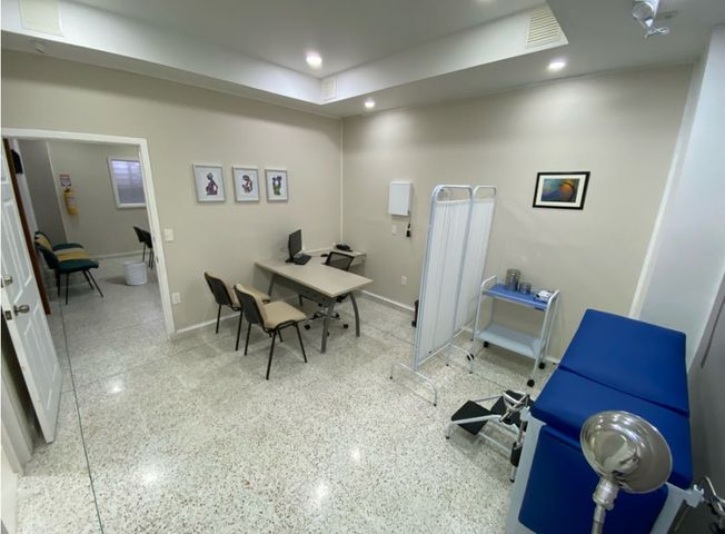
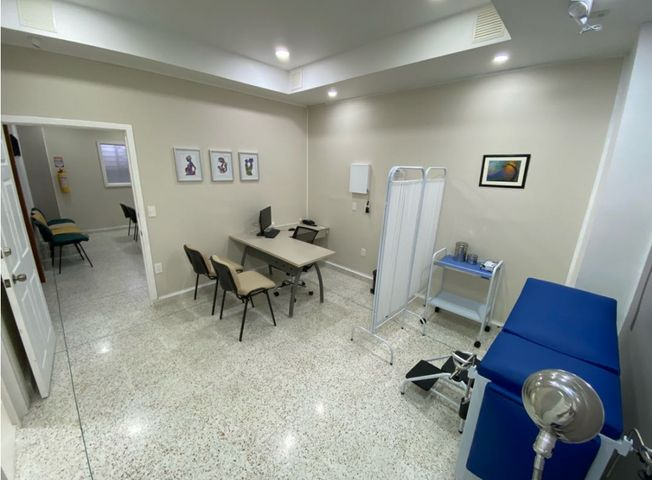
- waste bin (136, 273)
